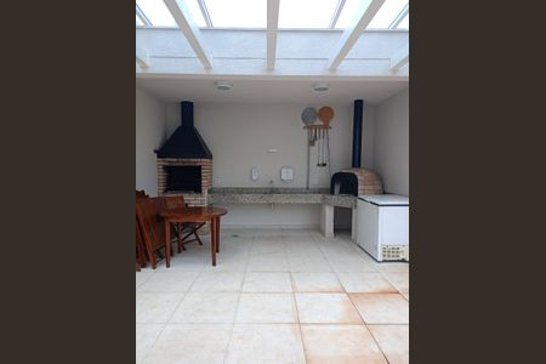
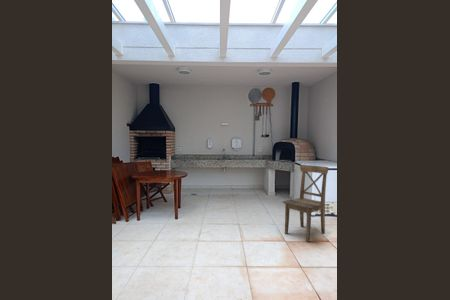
+ dining chair (305, 200)
